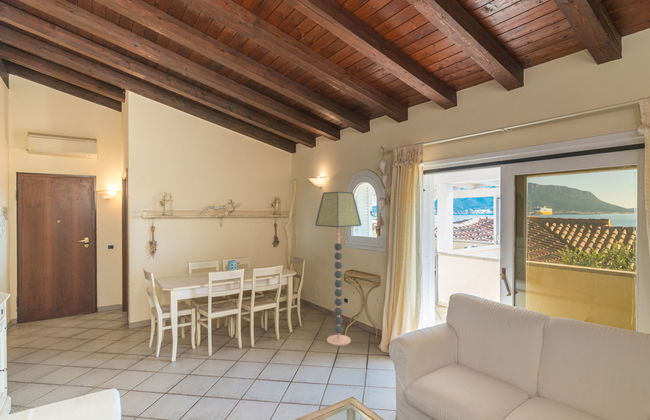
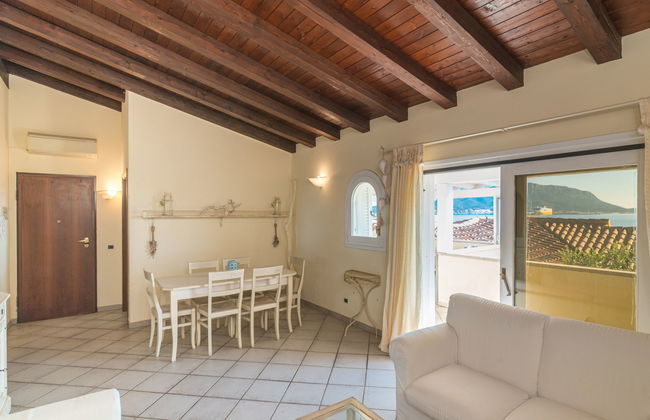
- floor lamp (338, 266)
